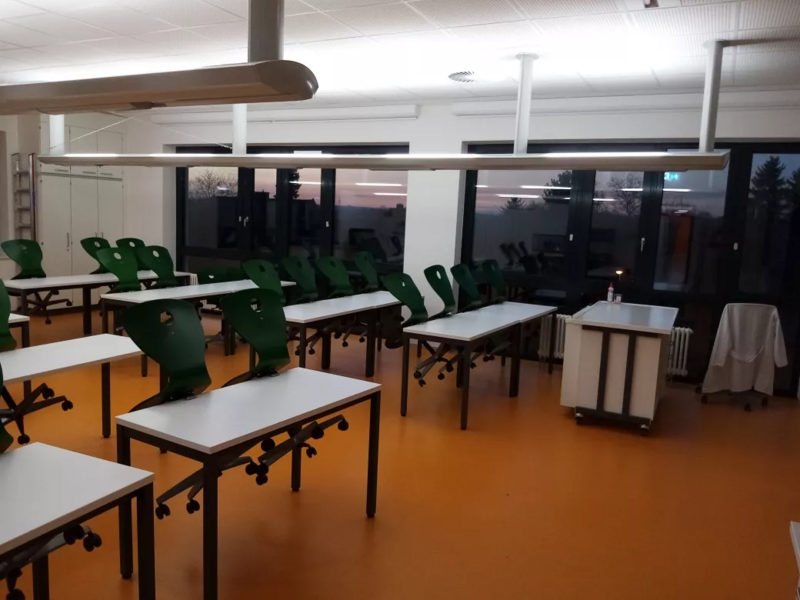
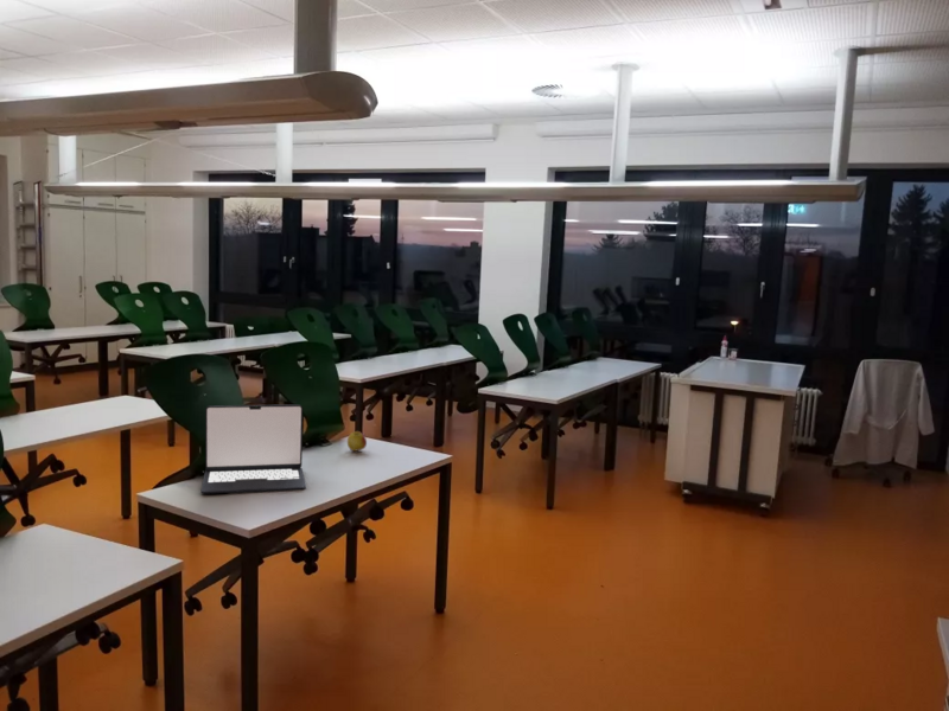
+ laptop (254, 447)
+ apple (356, 441)
